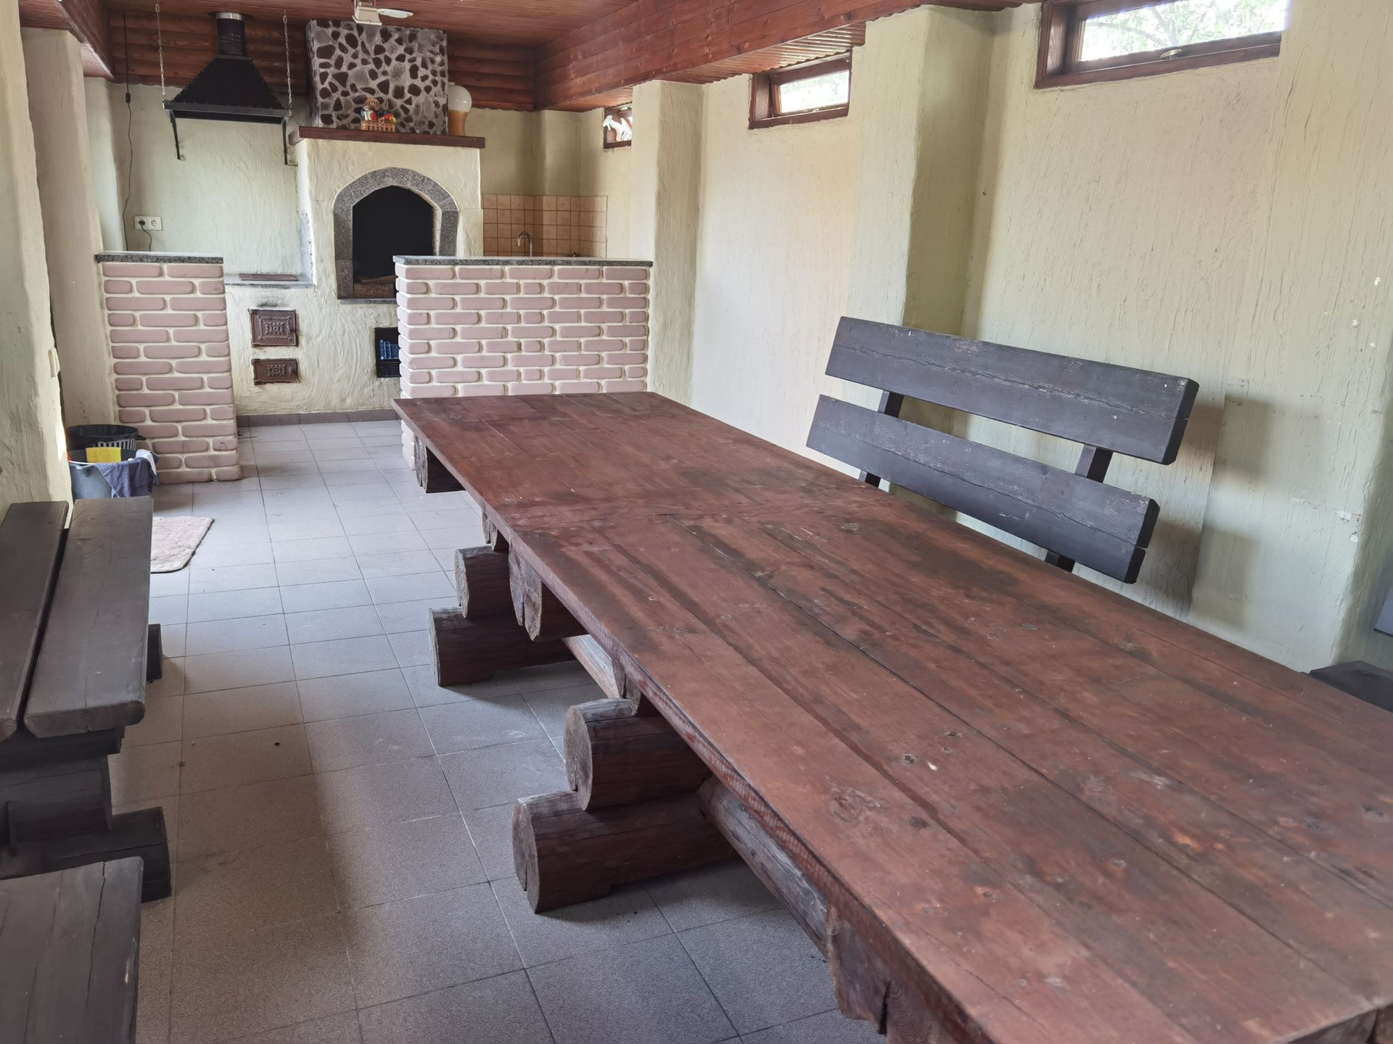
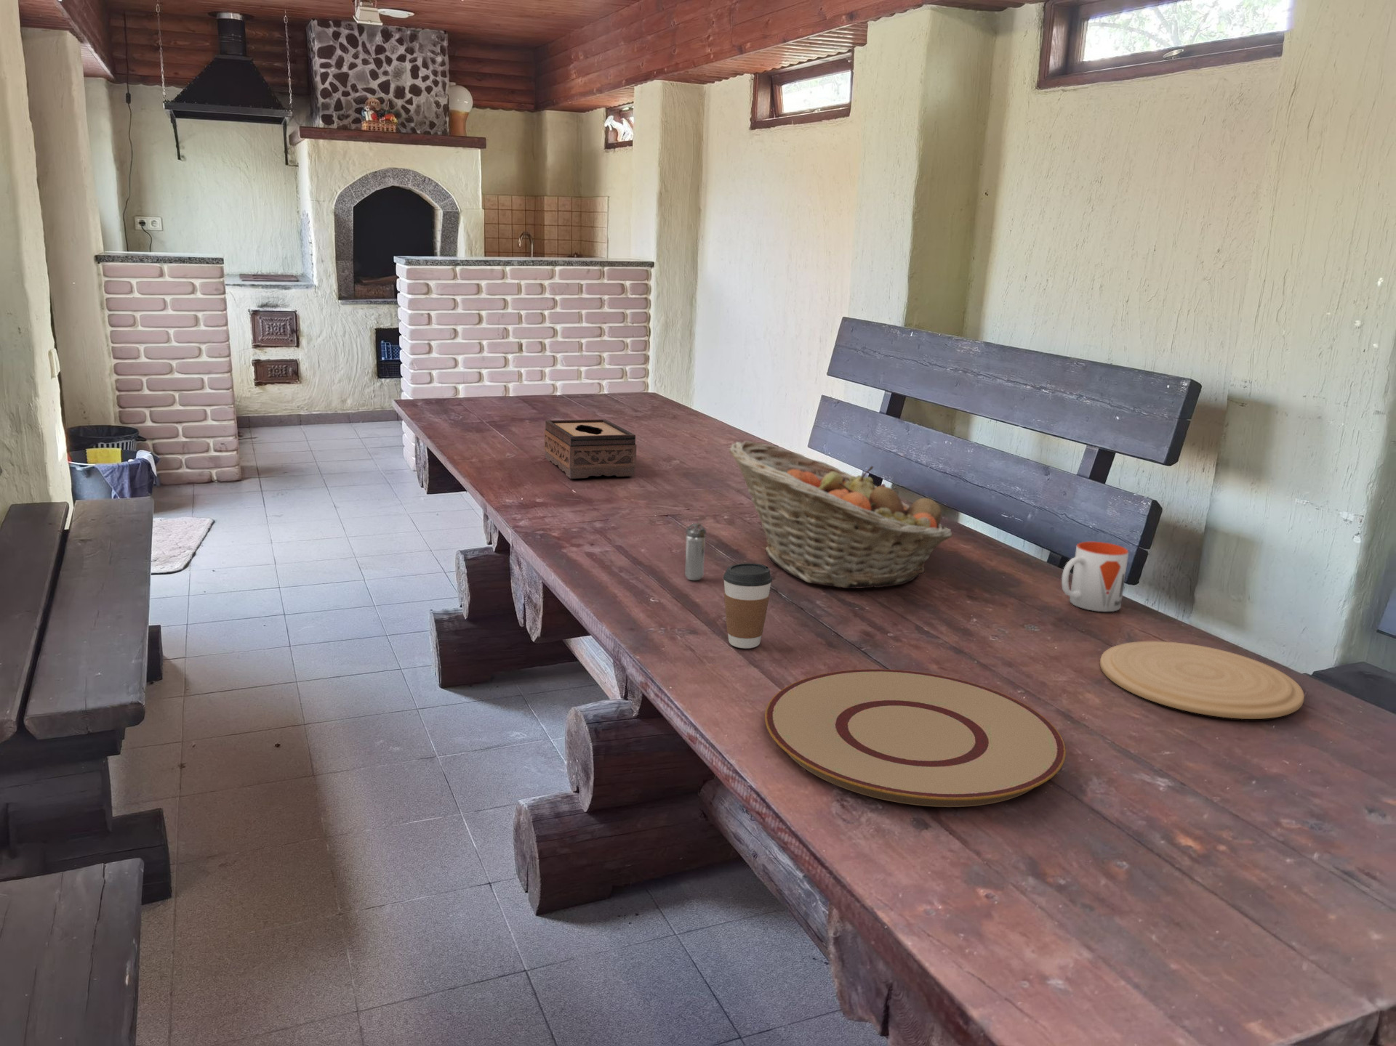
+ plate (1198, 675)
+ shaker (695, 552)
+ mug (1090, 577)
+ coffee cup (746, 605)
+ plate (910, 732)
+ fruit basket (834, 507)
+ tissue box (588, 447)
